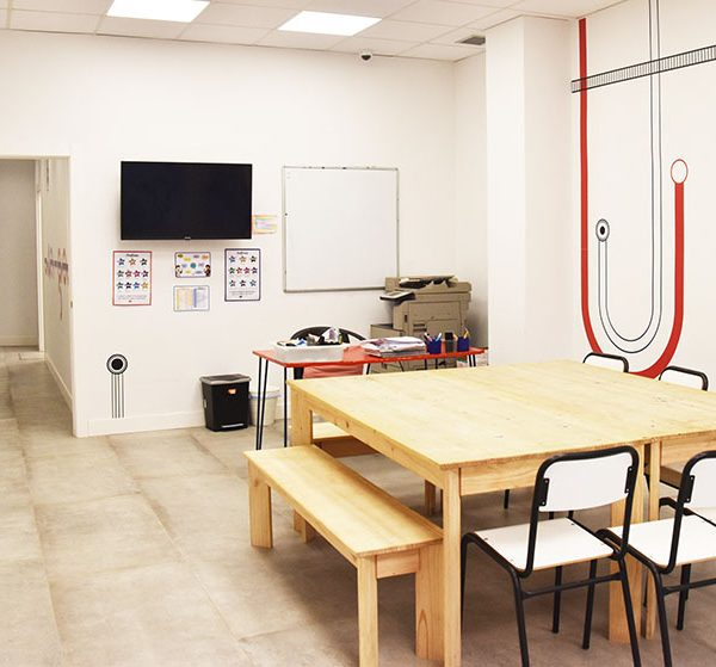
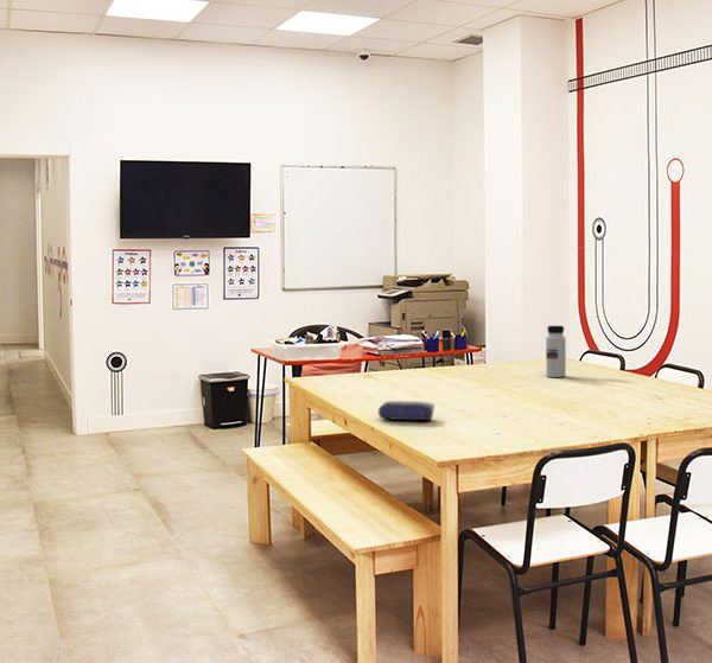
+ pencil case (406, 410)
+ water bottle (555, 351)
